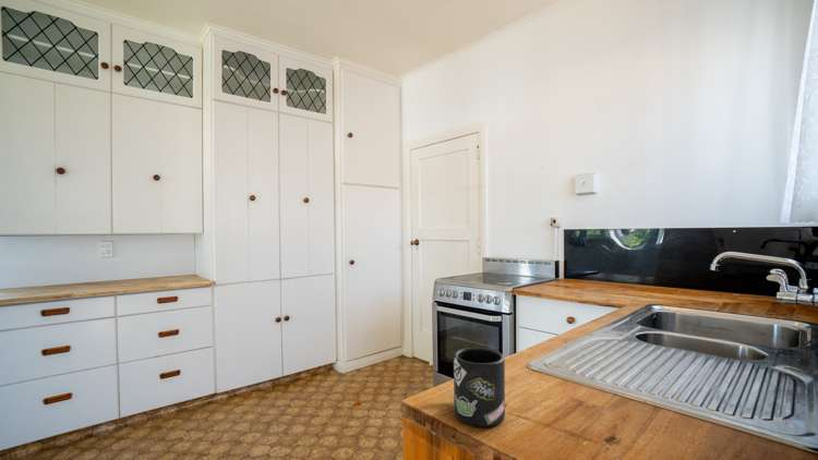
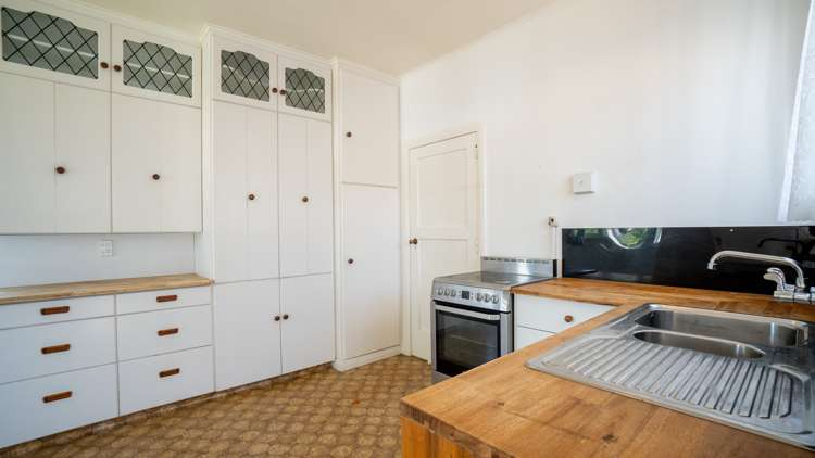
- mug (473, 379)
